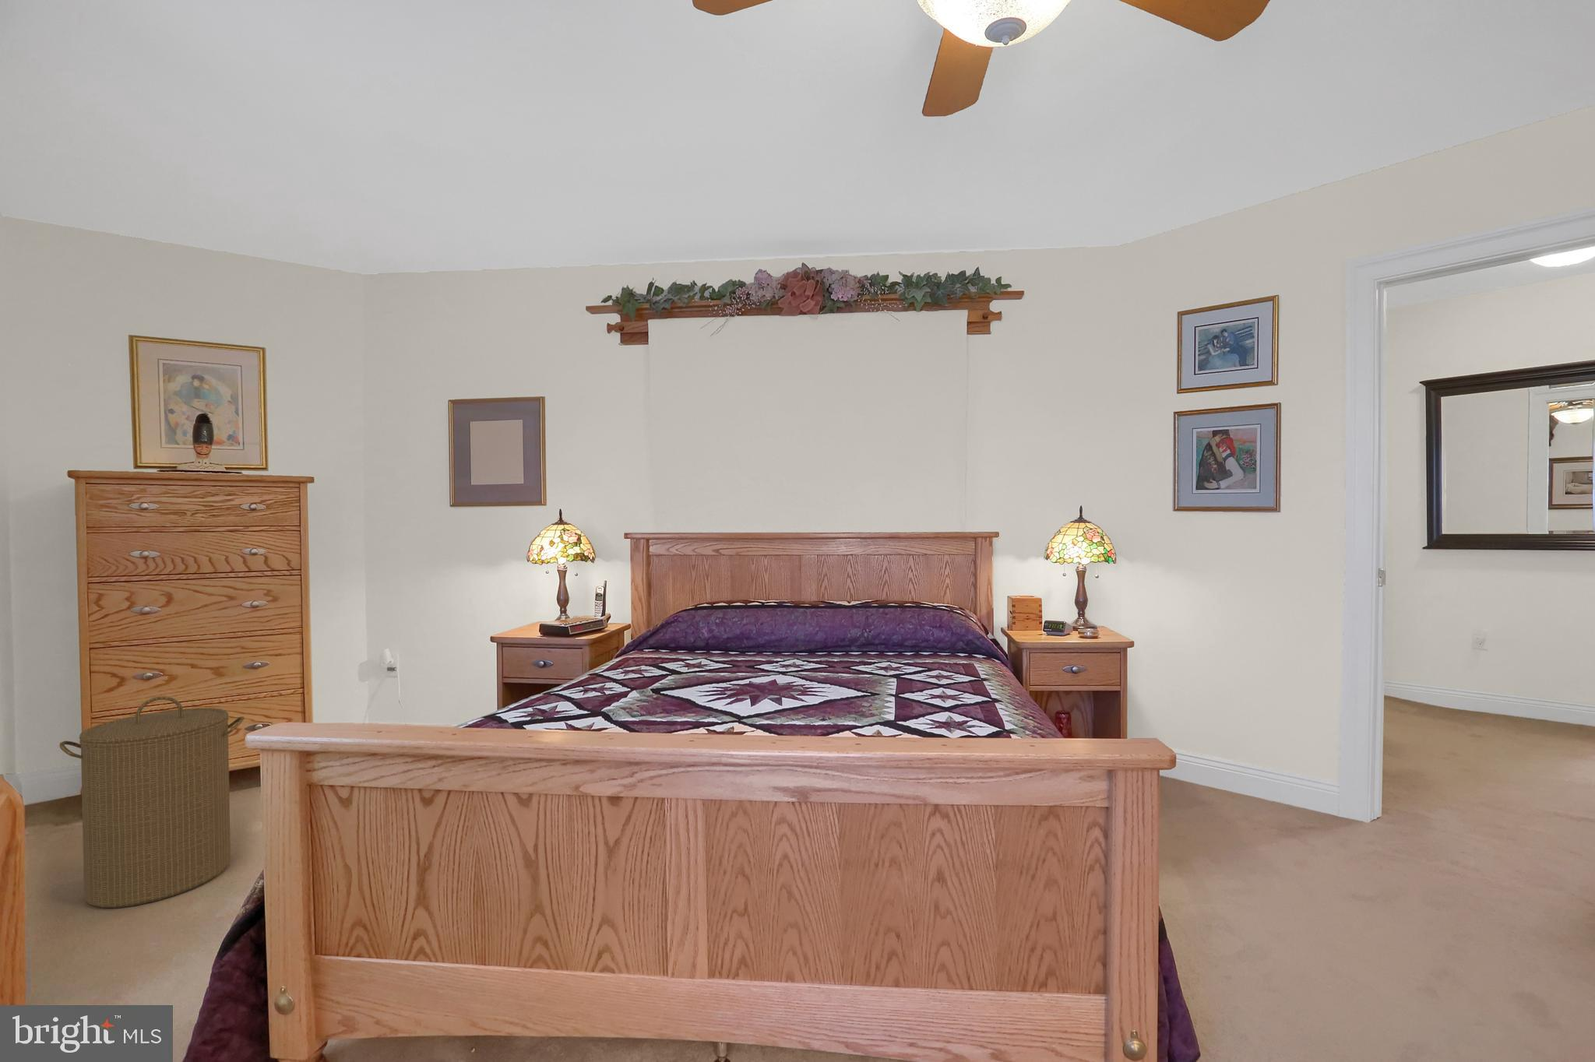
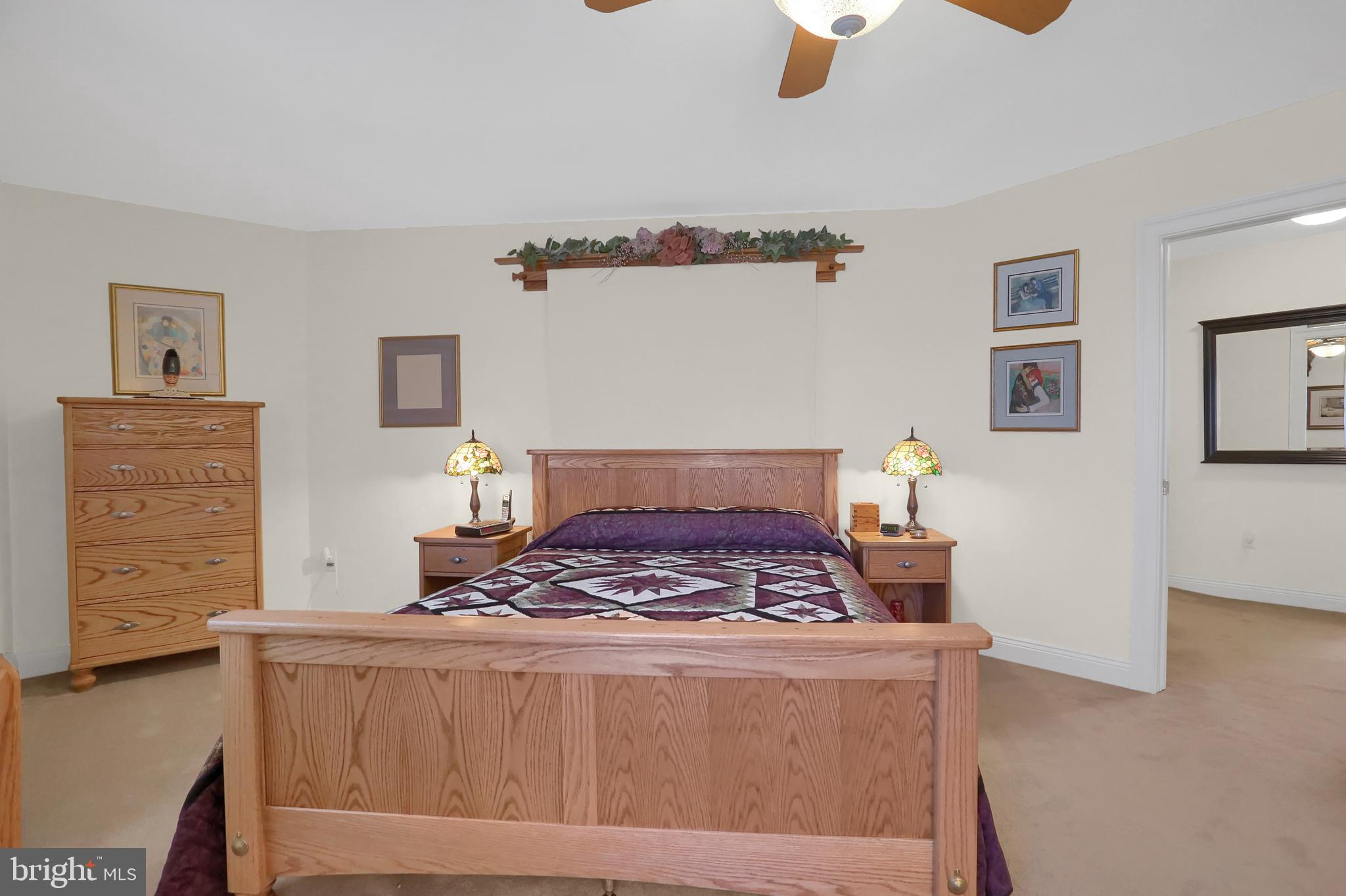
- laundry hamper (159, 788)
